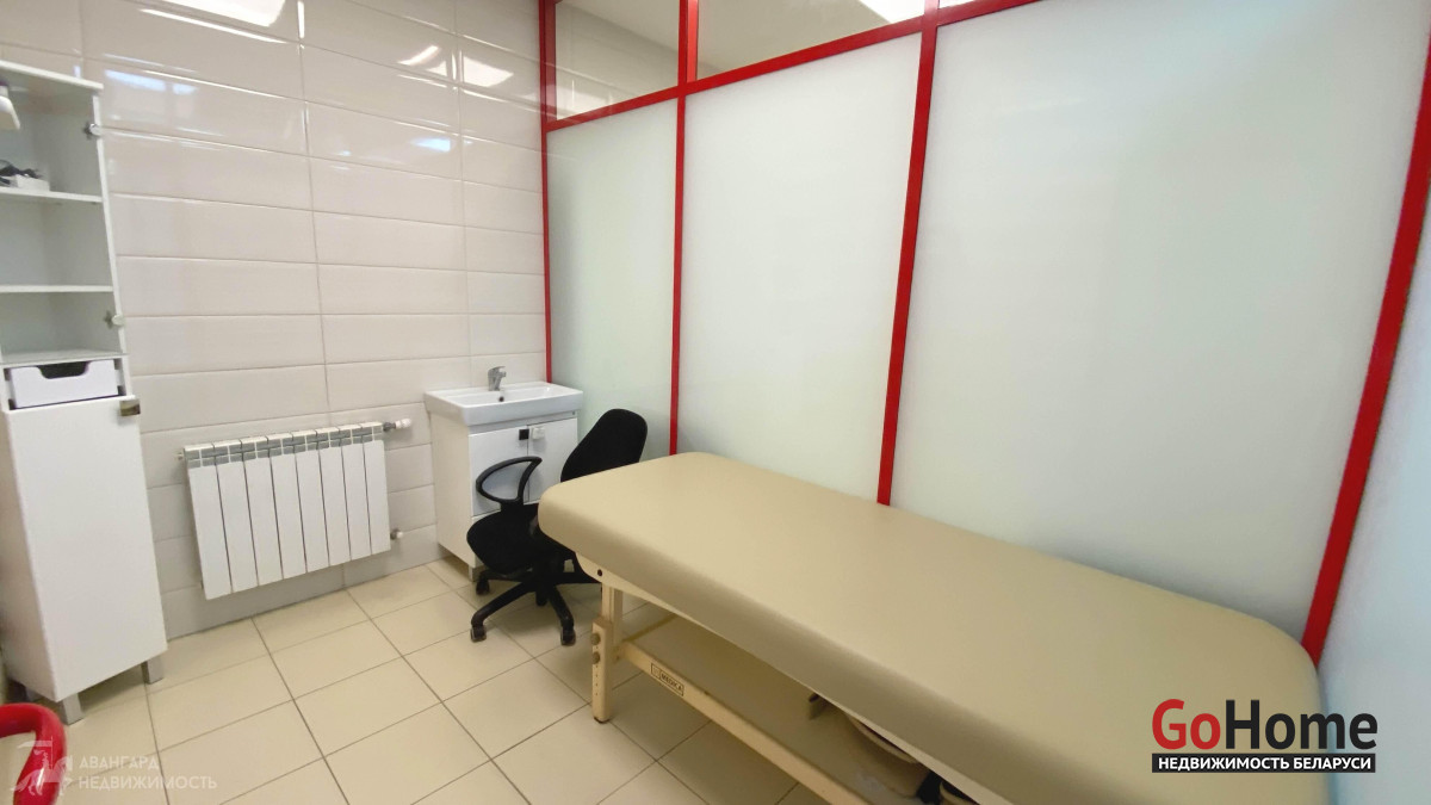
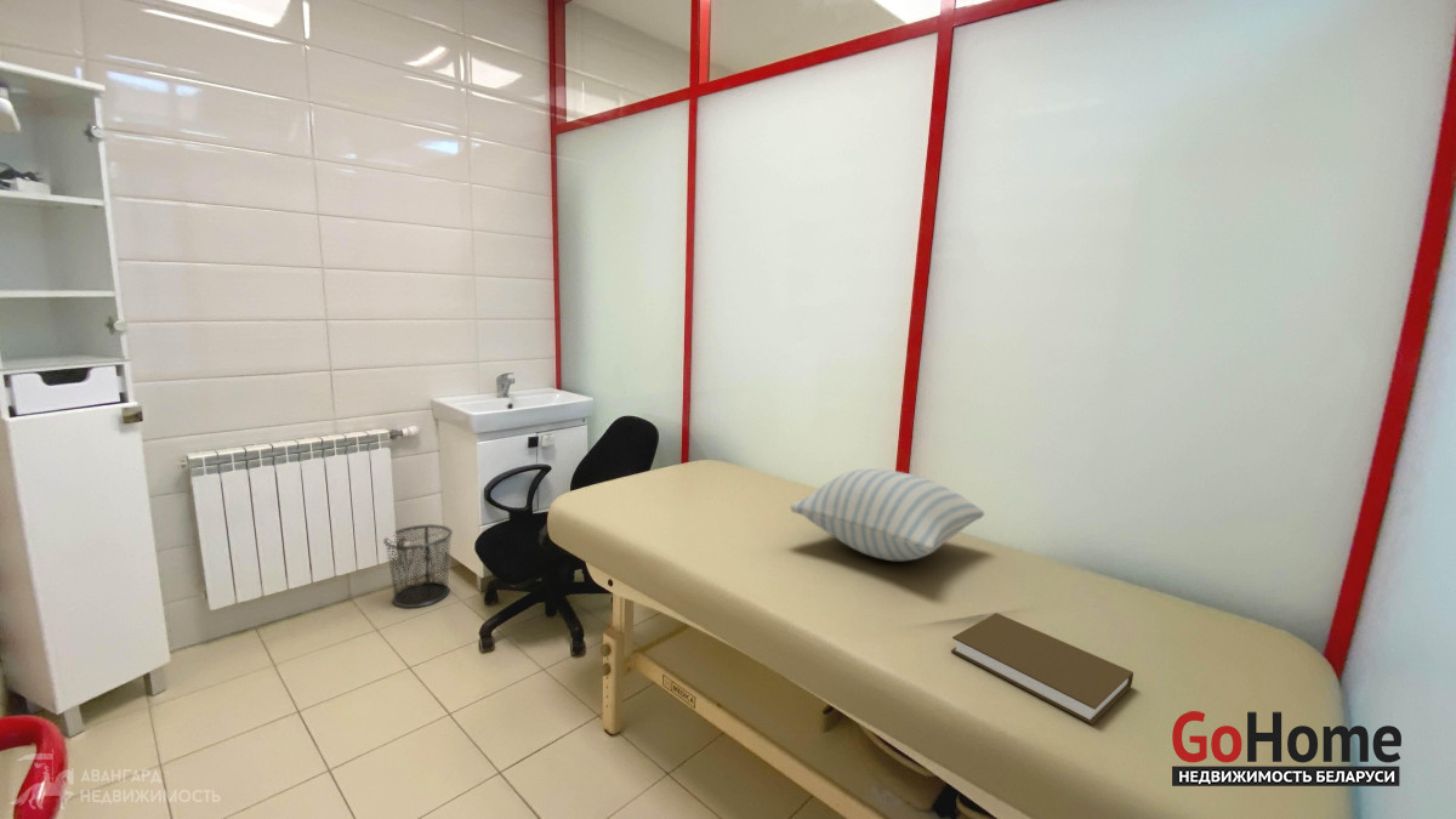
+ pillow (887, 510)
+ book (1037, 660)
+ waste bin (420, 564)
